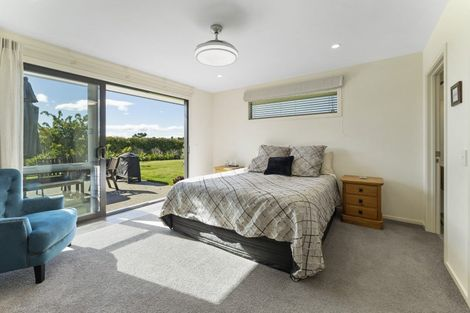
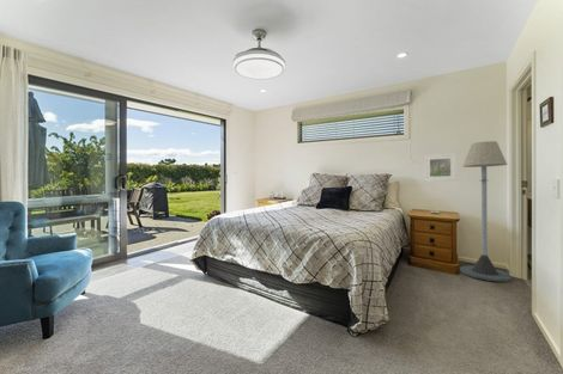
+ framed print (440, 167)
+ floor lamp (484, 208)
